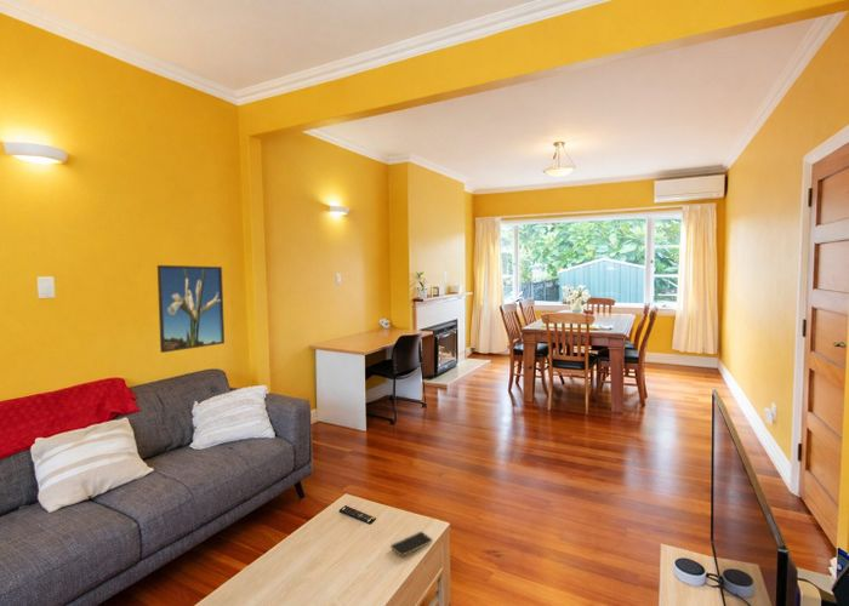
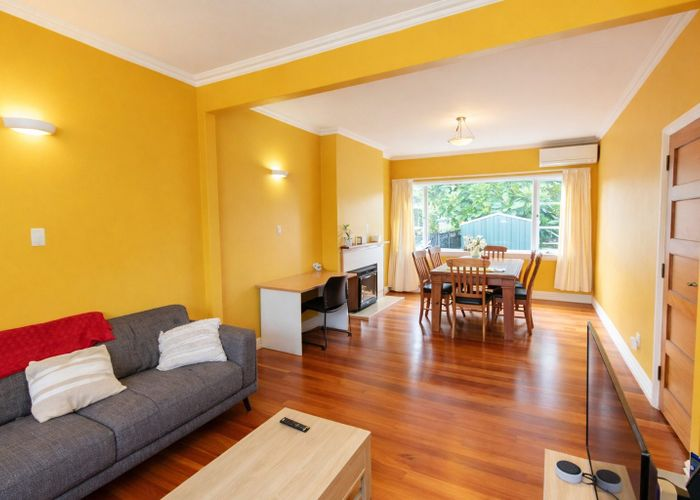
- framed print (193, 307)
- smartphone (411, 543)
